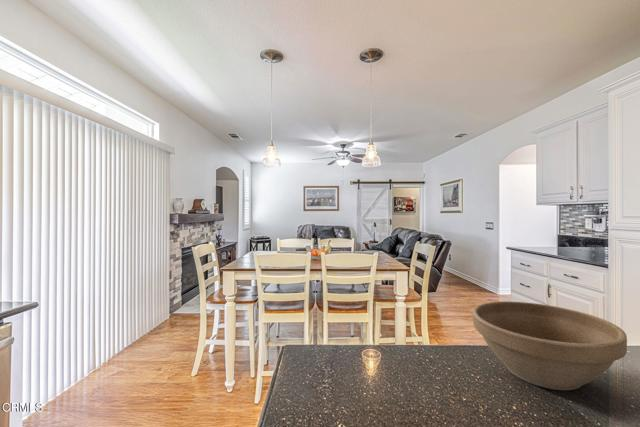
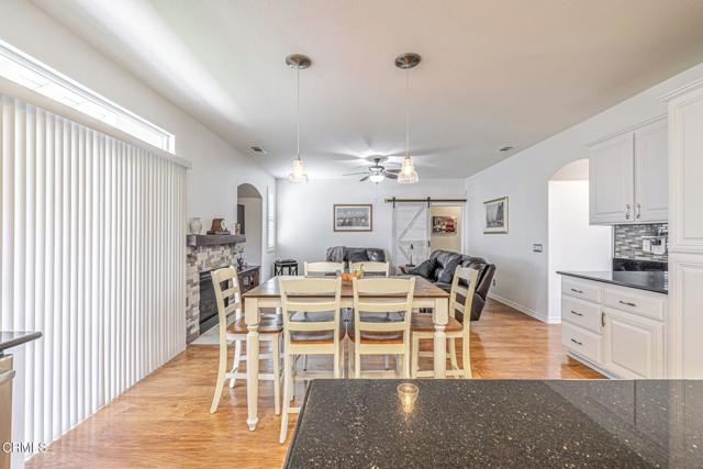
- flower pot (540, 345)
